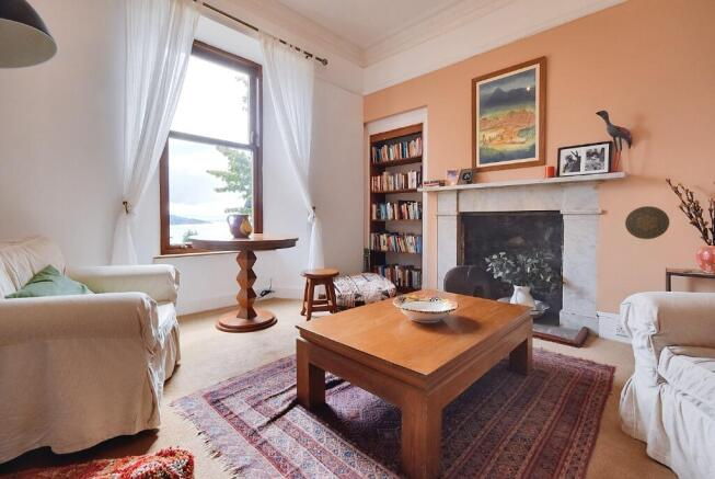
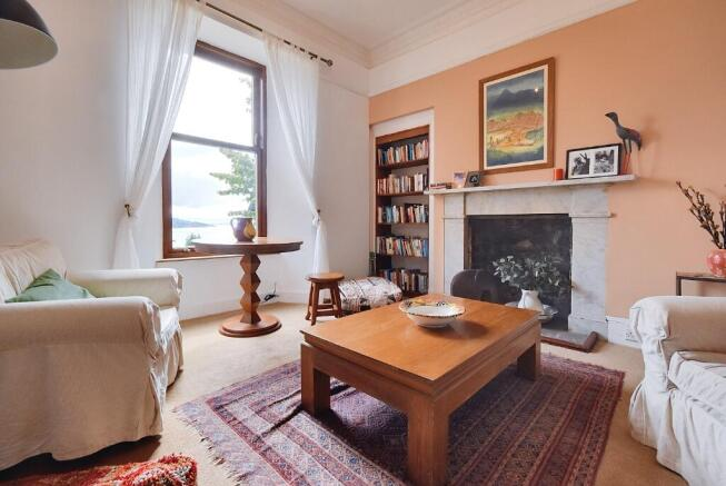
- decorative plate (646, 223)
